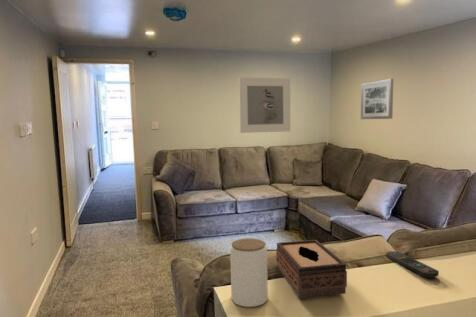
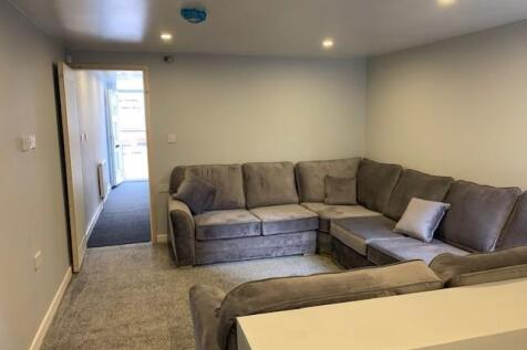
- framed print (265, 105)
- remote control (410, 263)
- wall art (375, 100)
- jar (248, 270)
- tissue box (308, 266)
